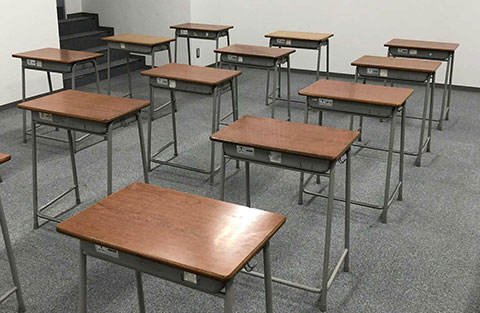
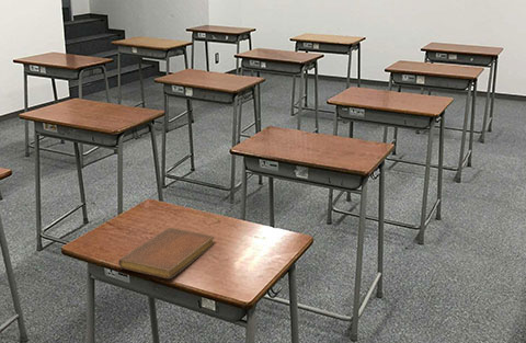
+ notebook (169, 251)
